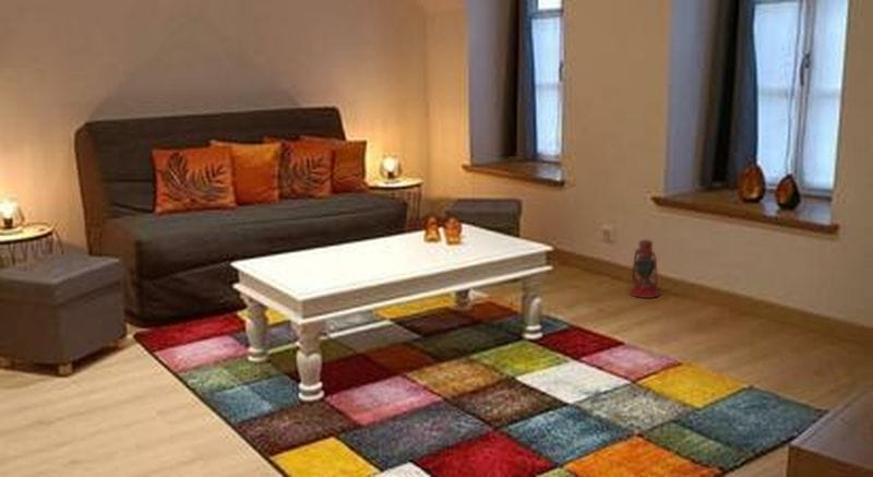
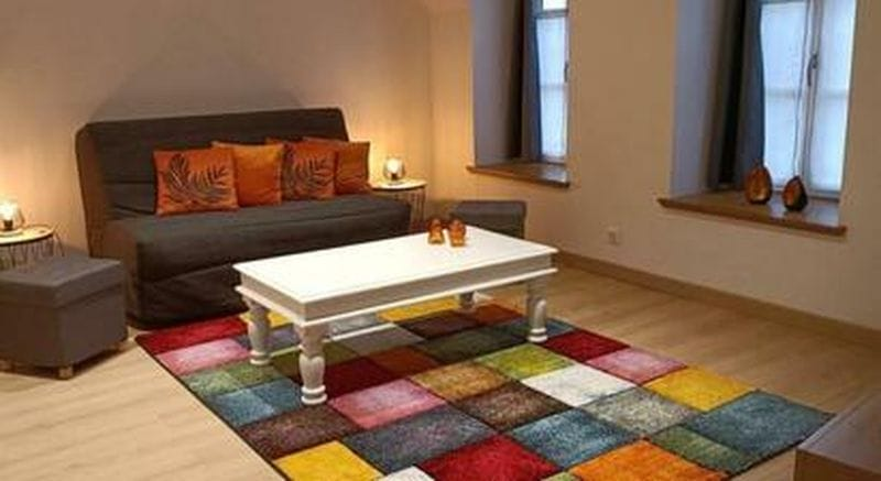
- lantern (642, 267)
